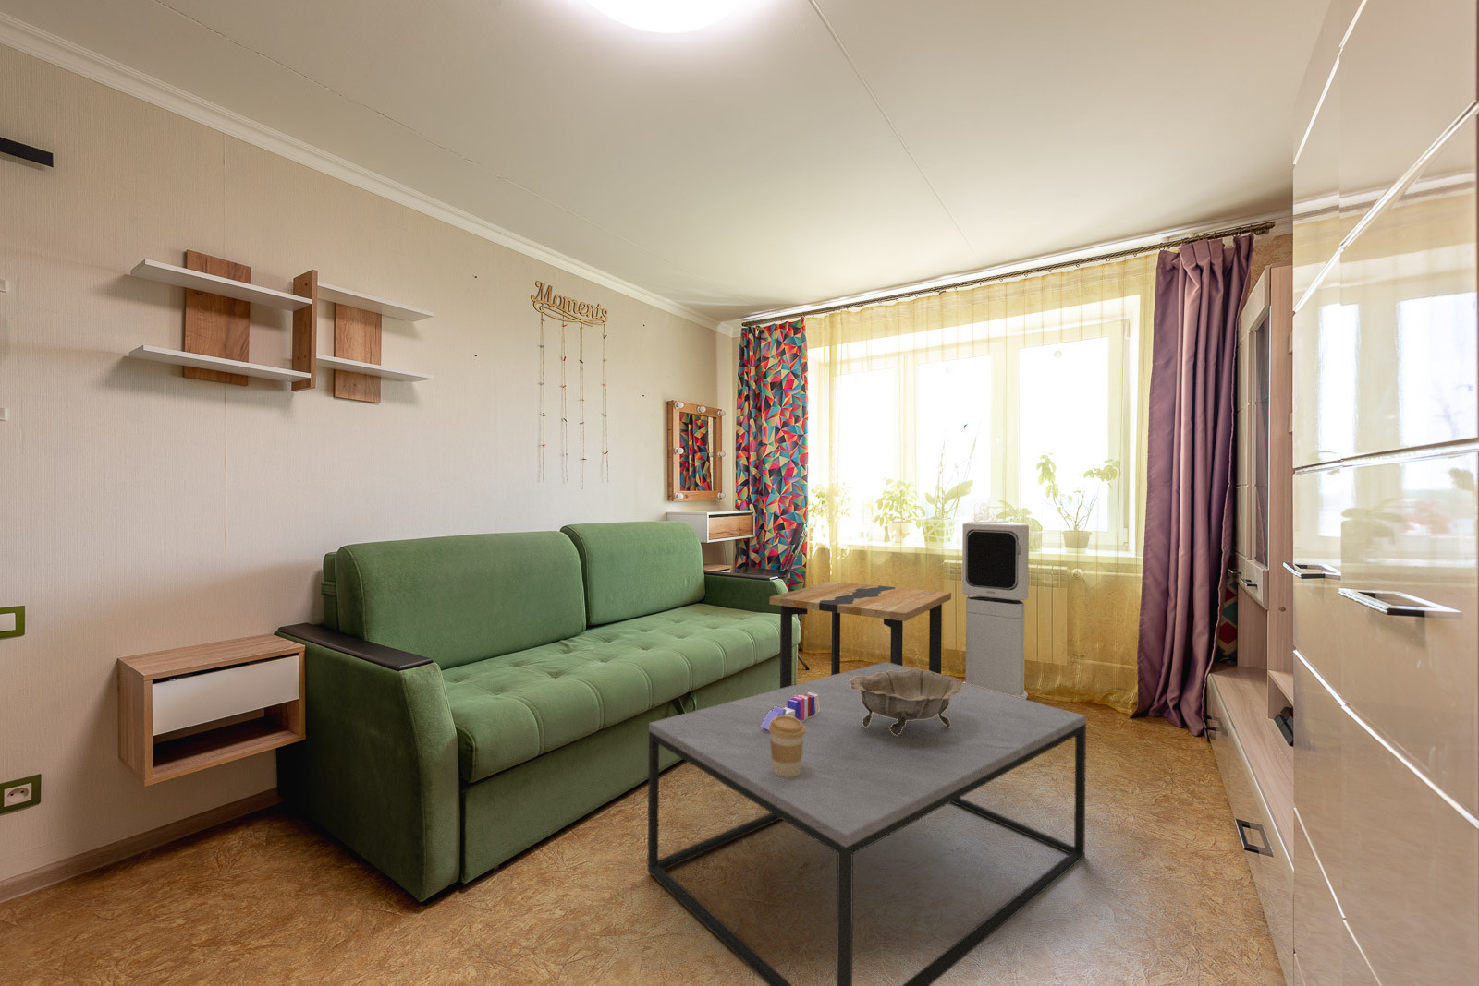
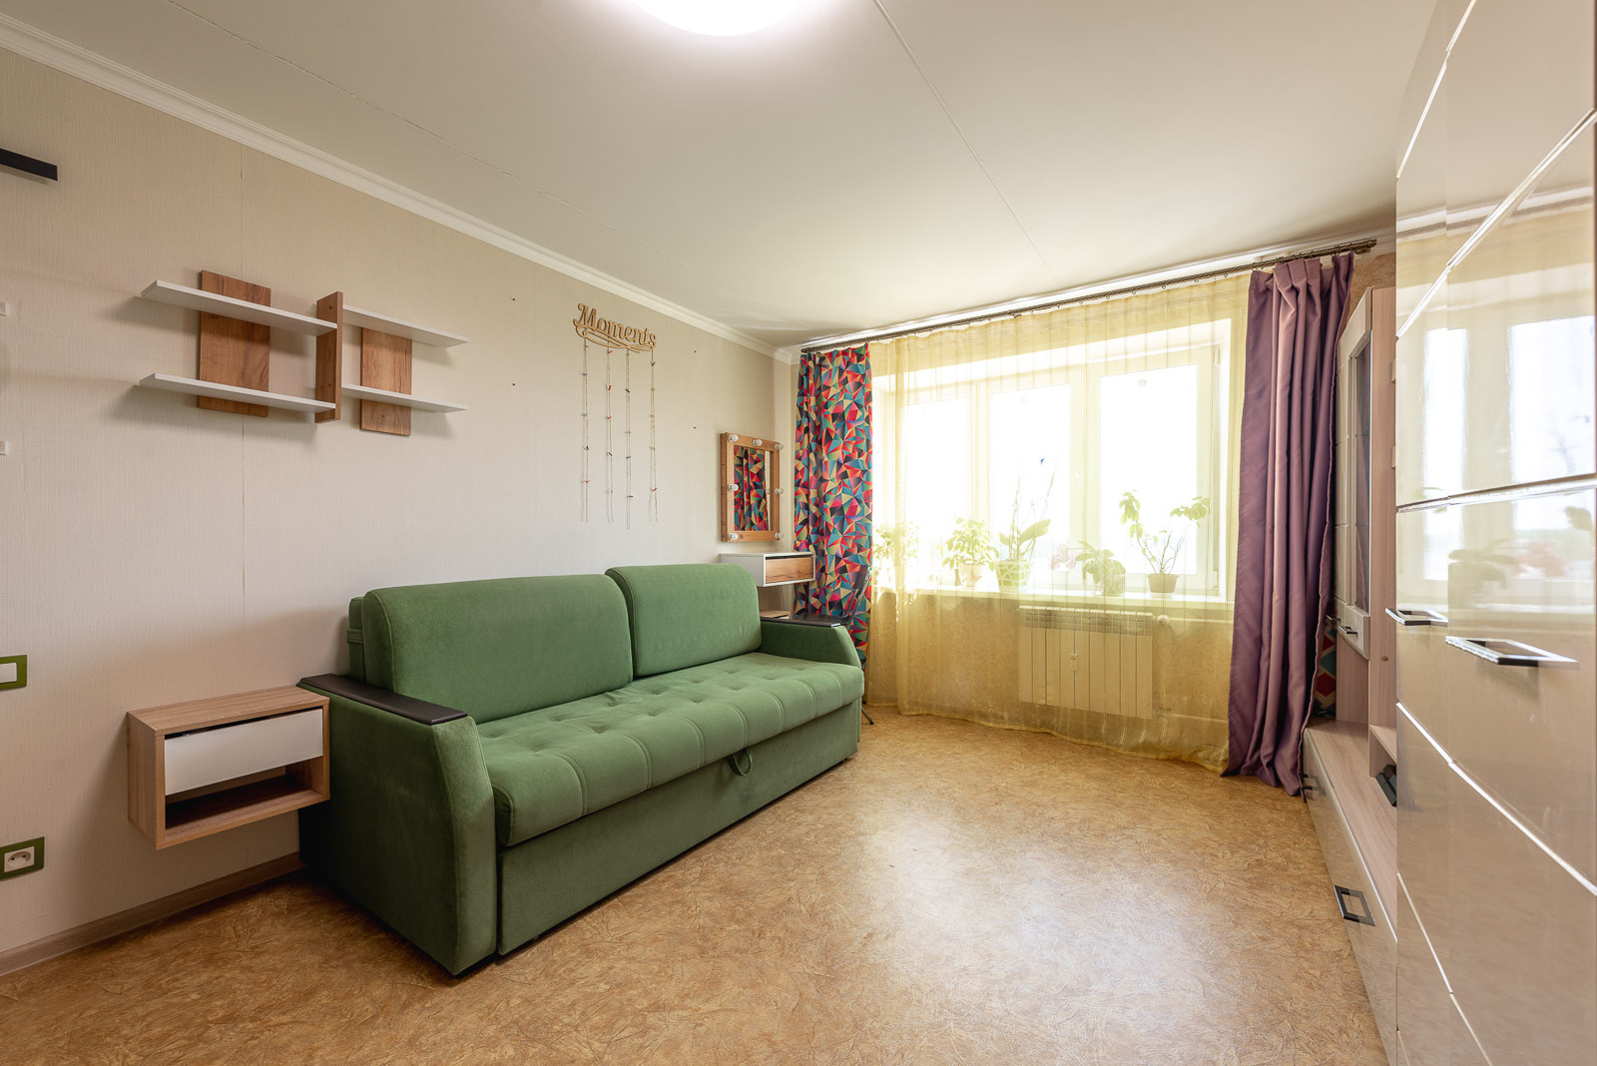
- decorative bowl (905, 701)
- books (791, 709)
- coffee cup (786, 744)
- air purifier (999, 611)
- side table (839, 657)
- coffee table (872, 791)
